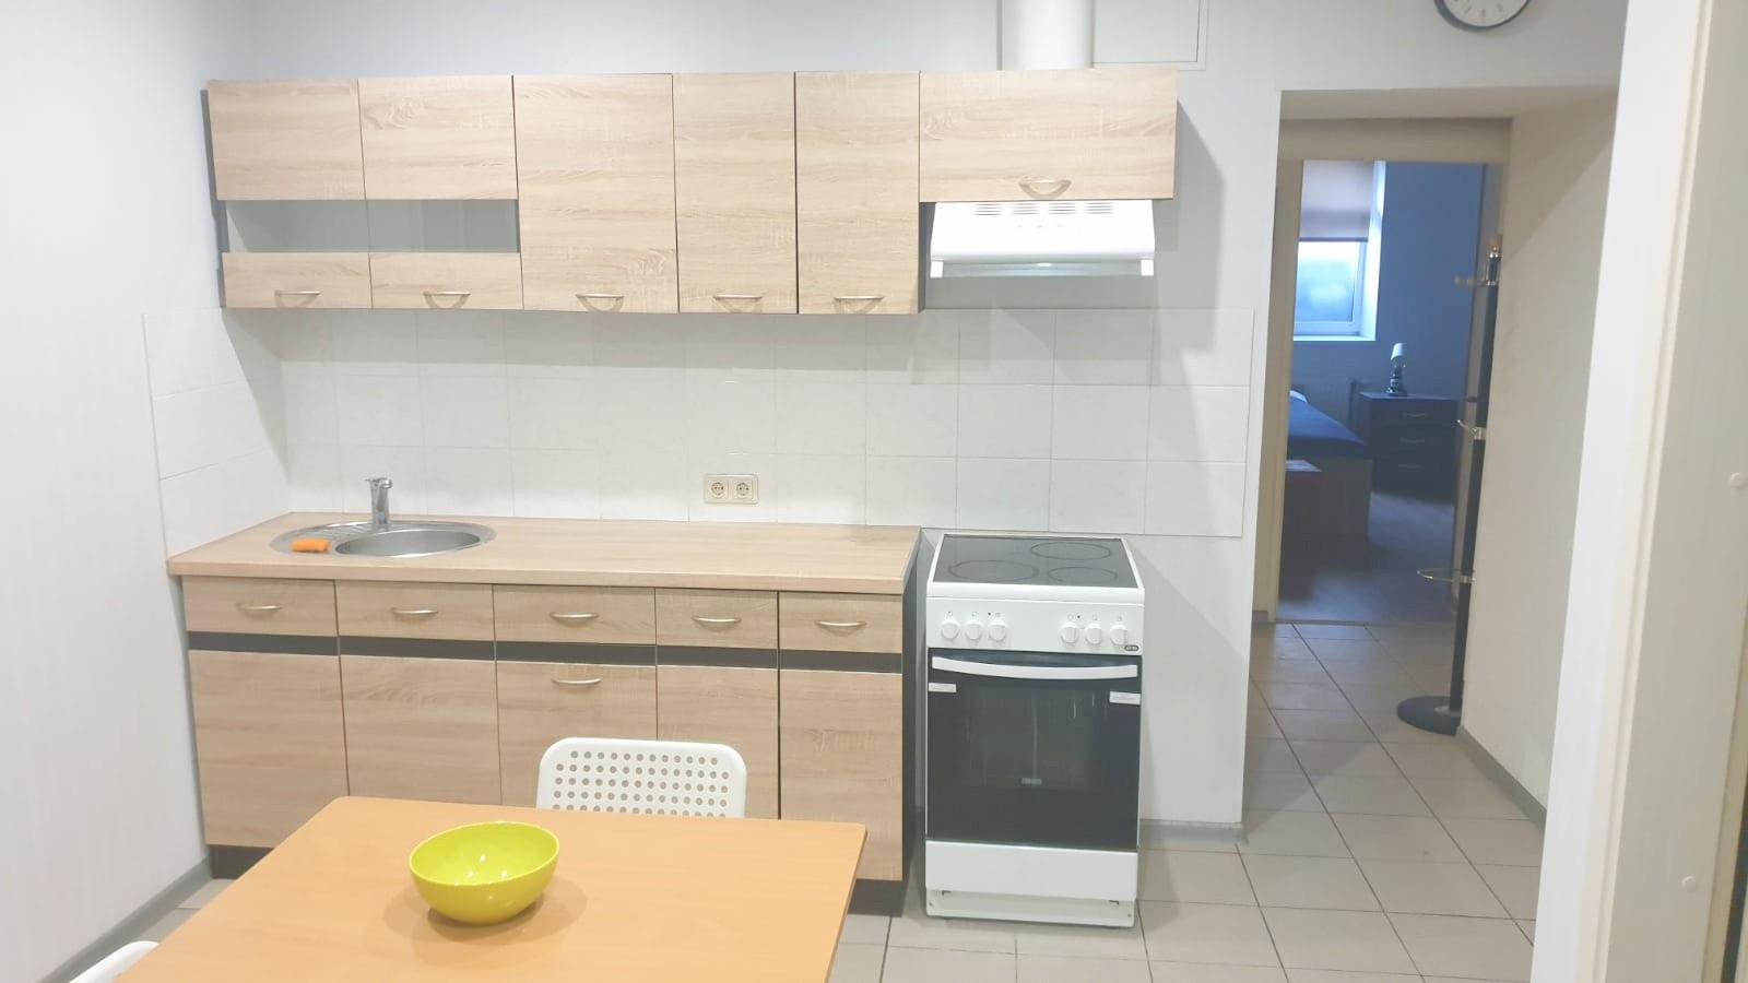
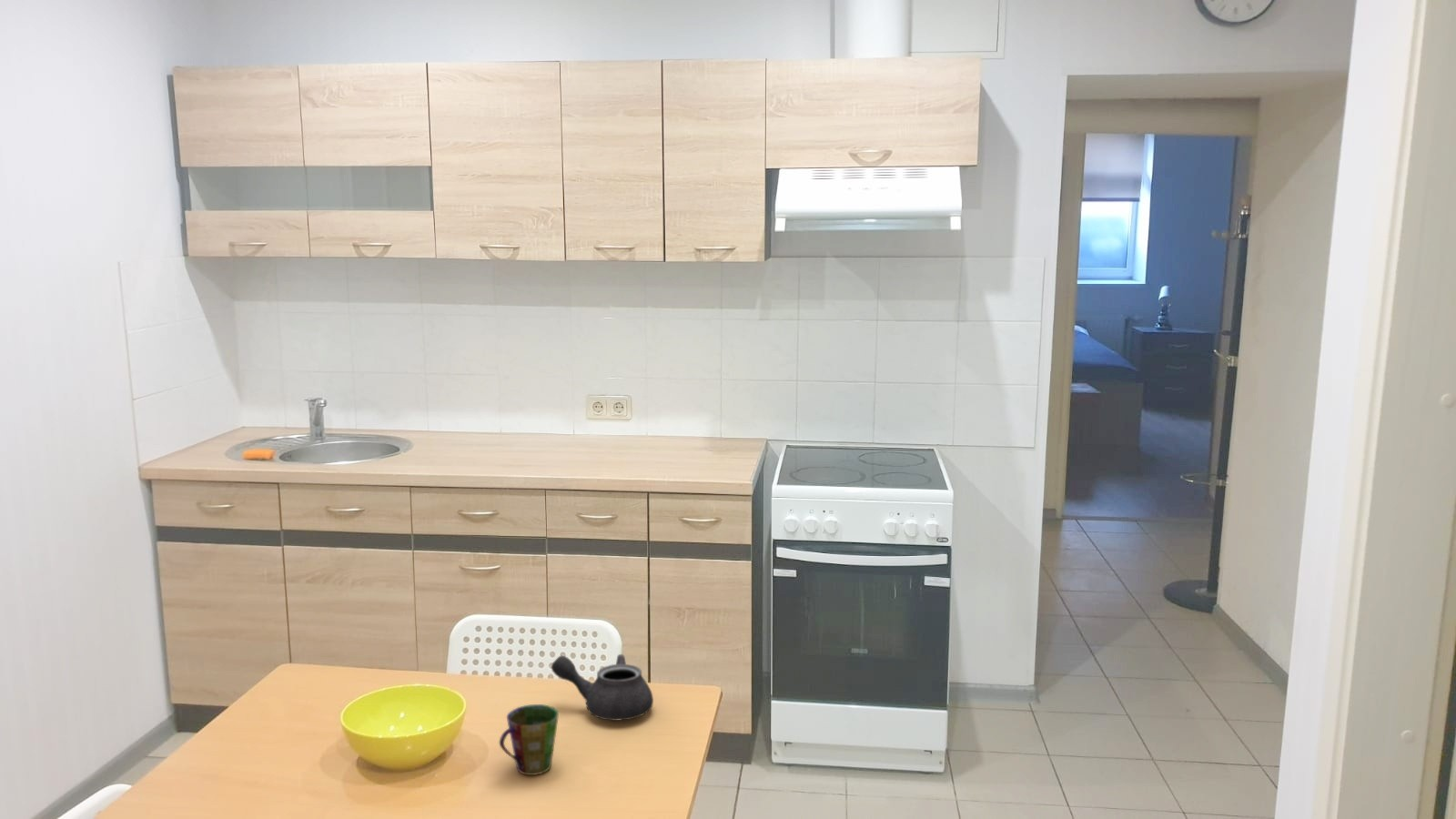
+ teapot (602, 682)
+ cup (527, 743)
